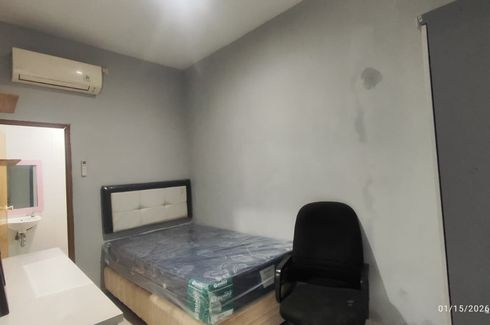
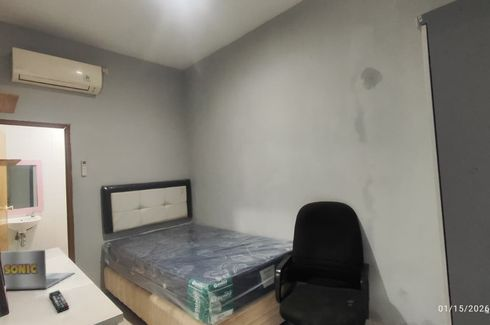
+ remote control (58, 300)
+ laptop (31, 263)
